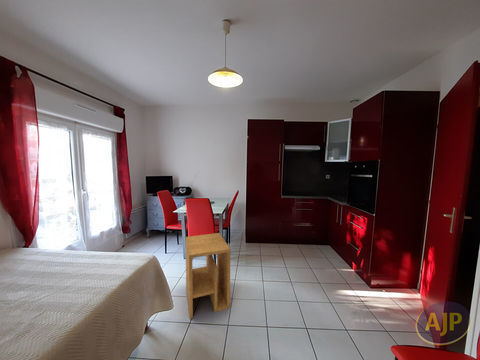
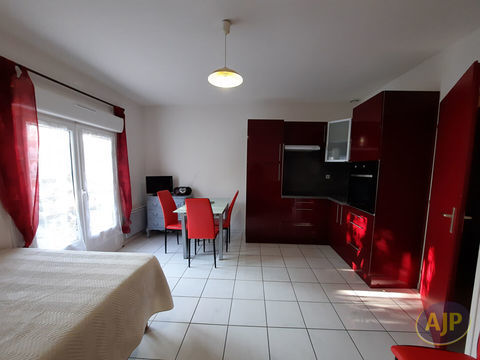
- side table (206, 270)
